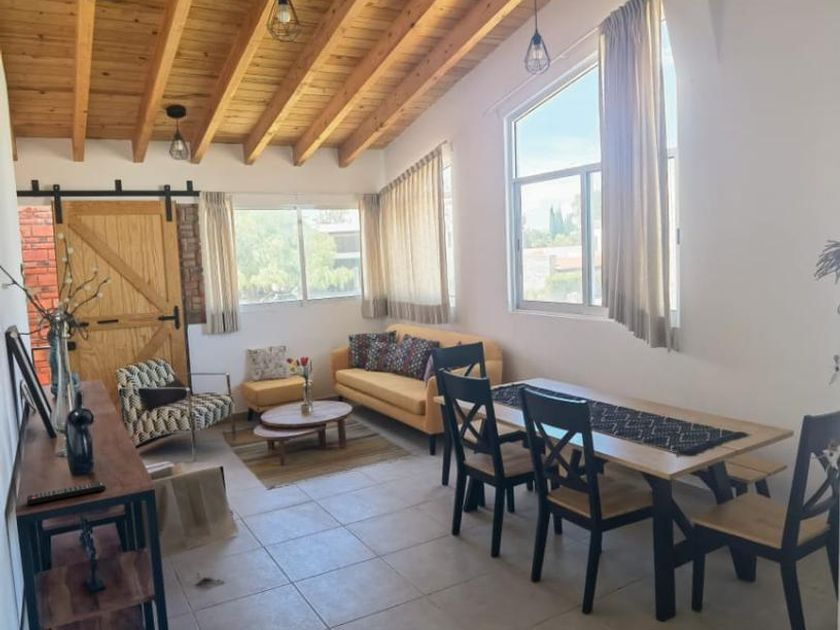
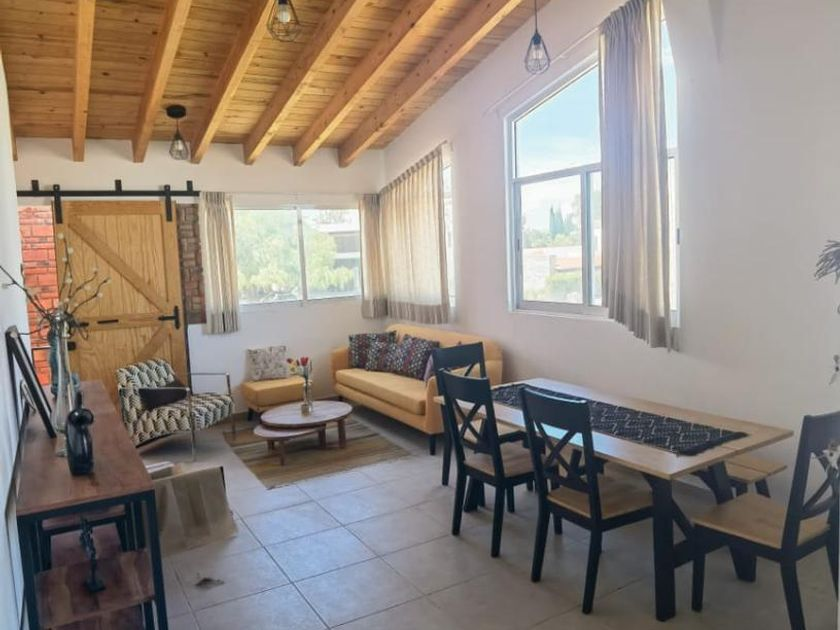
- remote control (67, 493)
